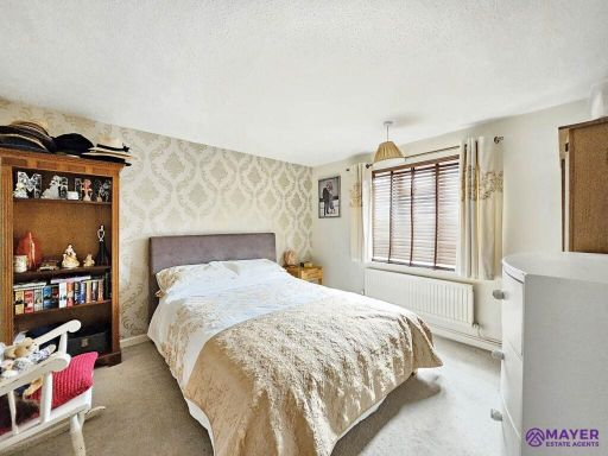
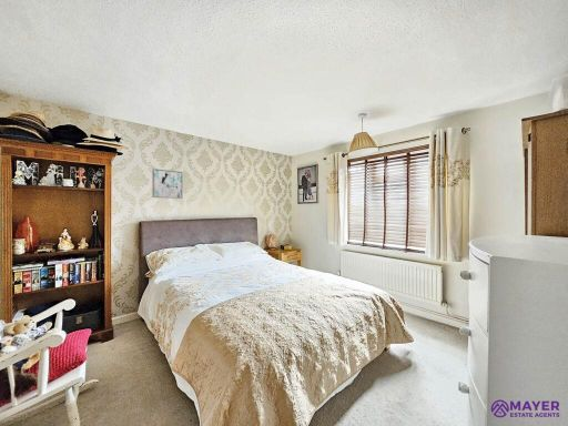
+ wall art (168, 184)
